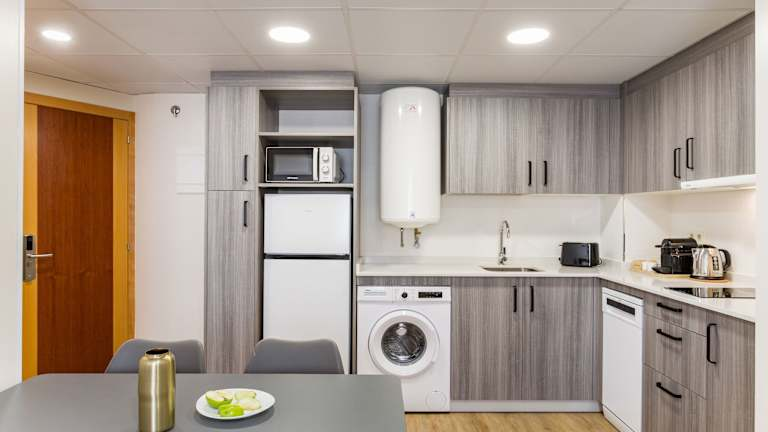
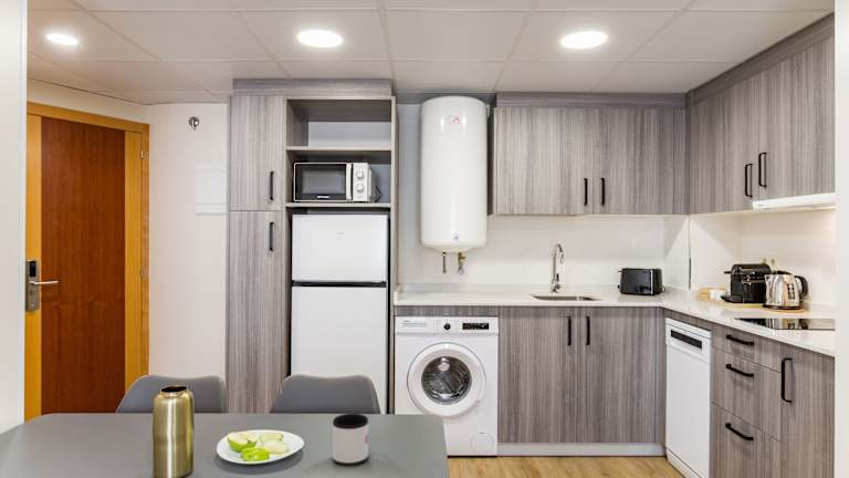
+ mug (353, 436)
